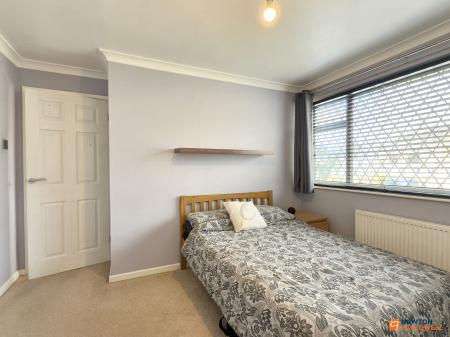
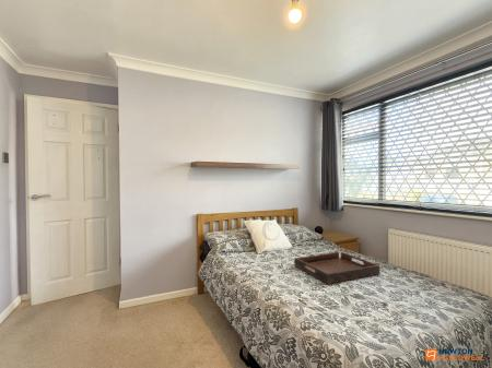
+ serving tray (335, 265)
